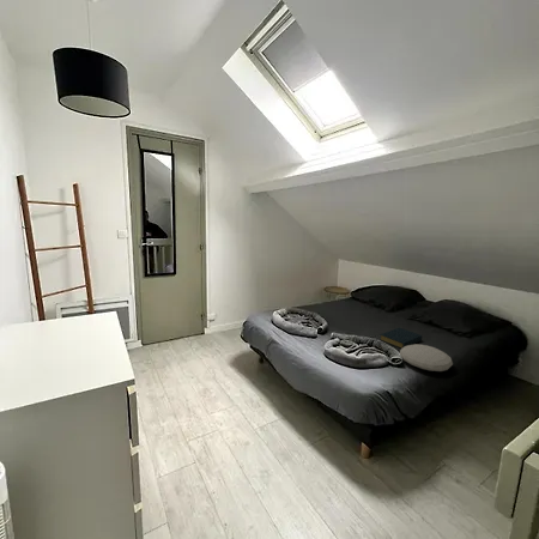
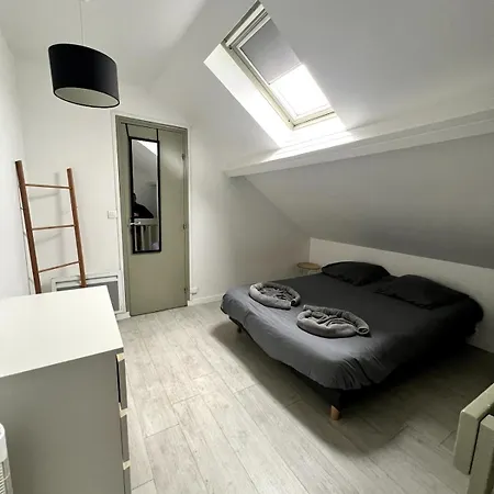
- cushion (425, 356)
- hardback book (400, 337)
